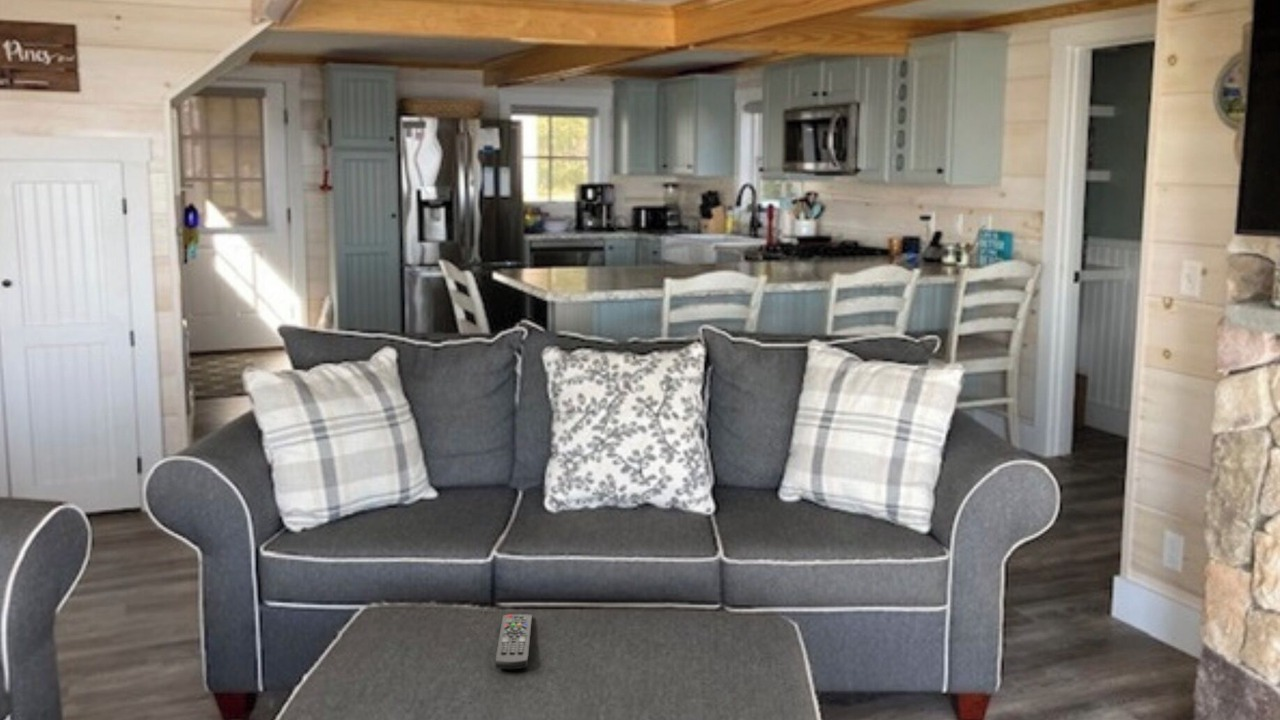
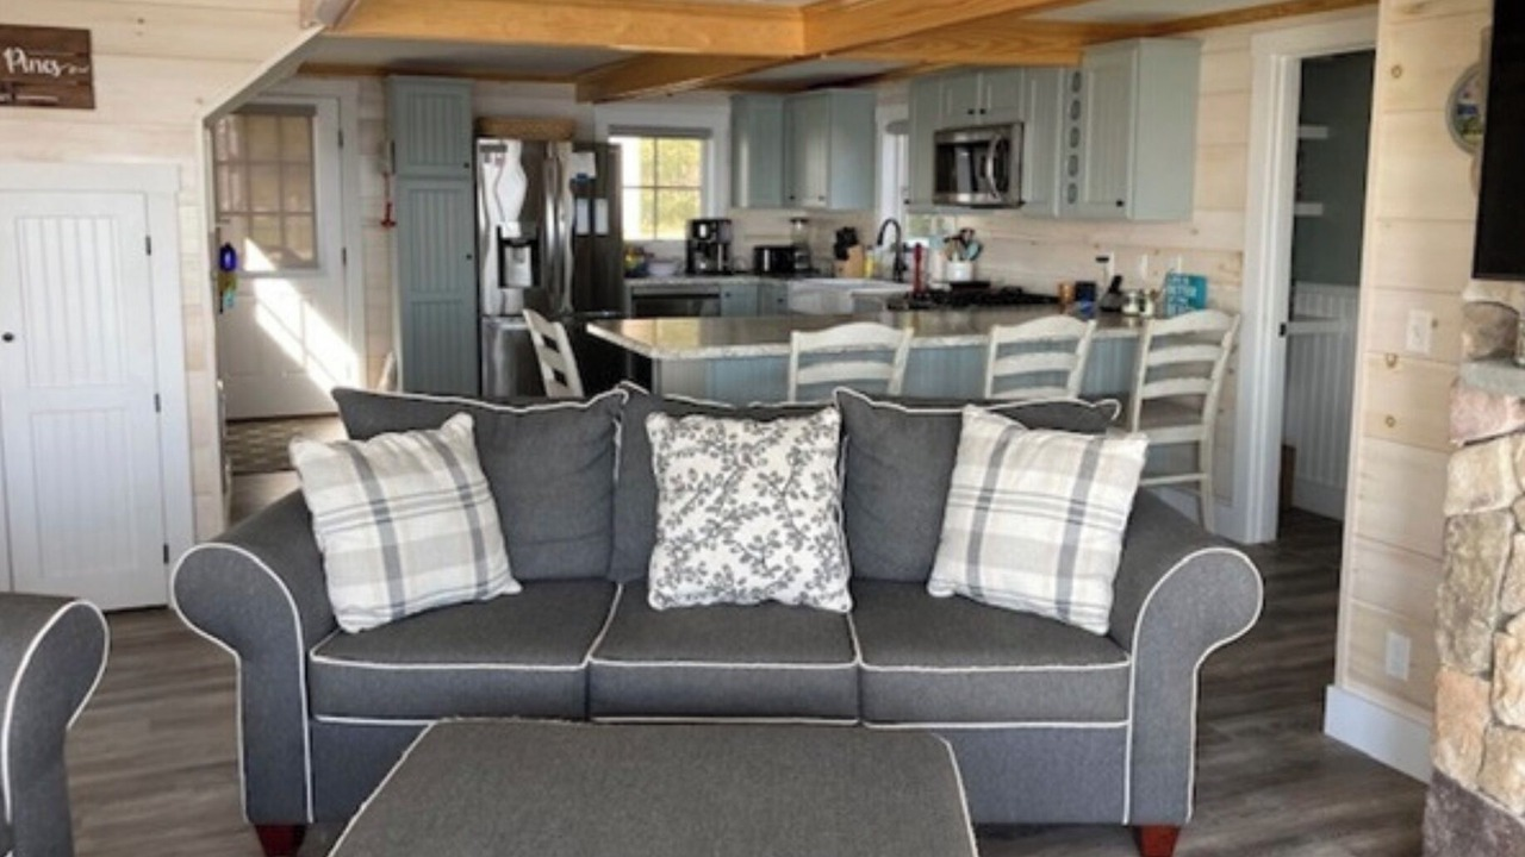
- remote control (514, 639)
